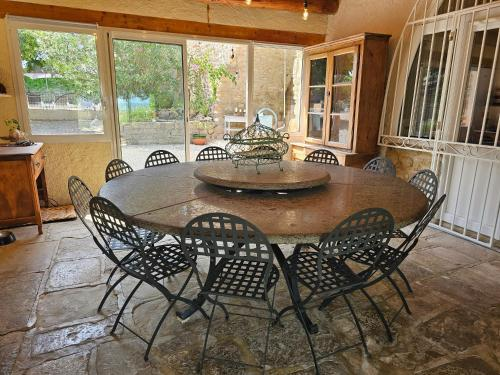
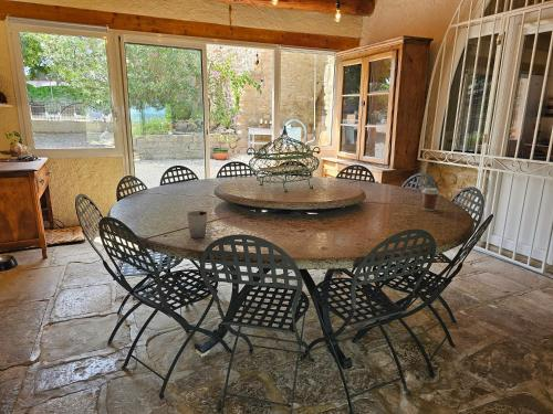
+ cup (198, 223)
+ coffee cup (429, 199)
